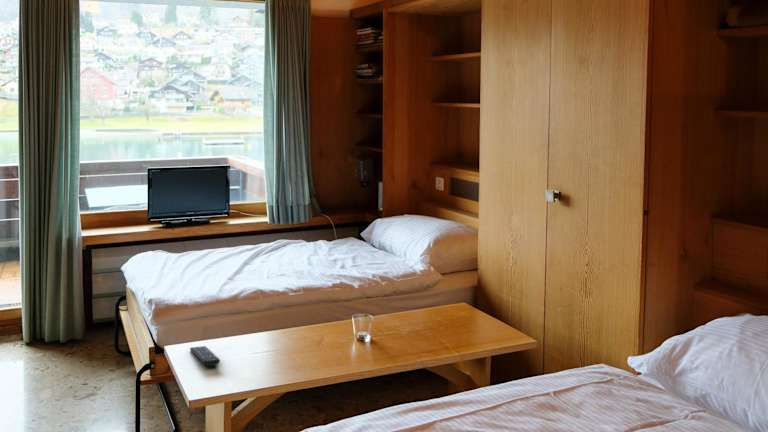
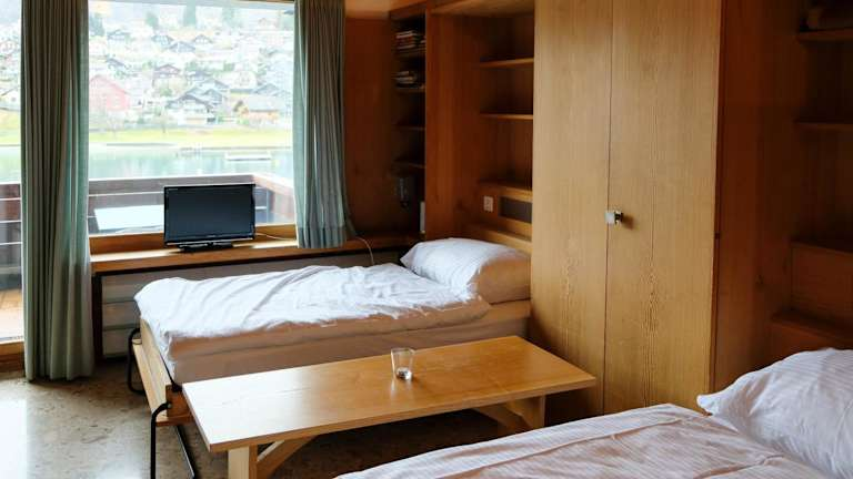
- remote control (204, 355)
